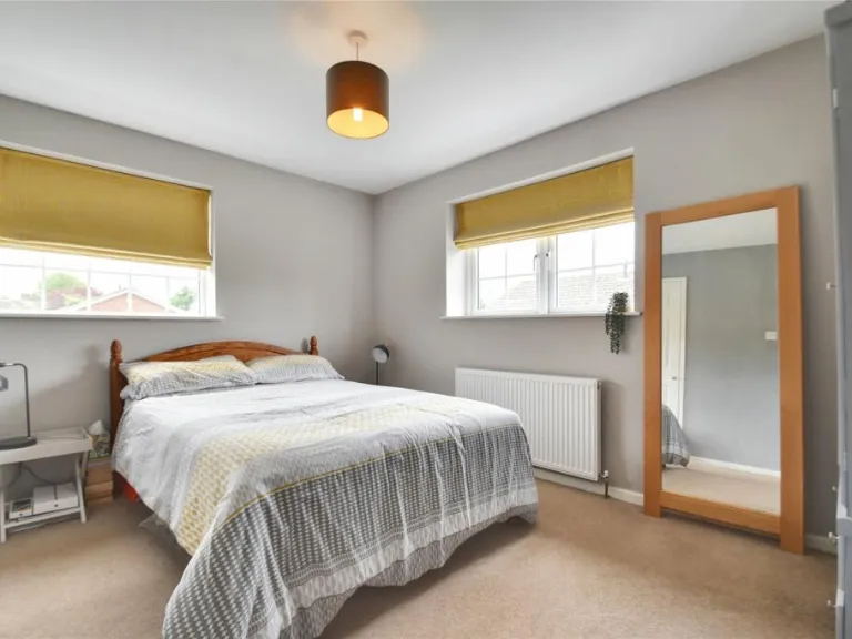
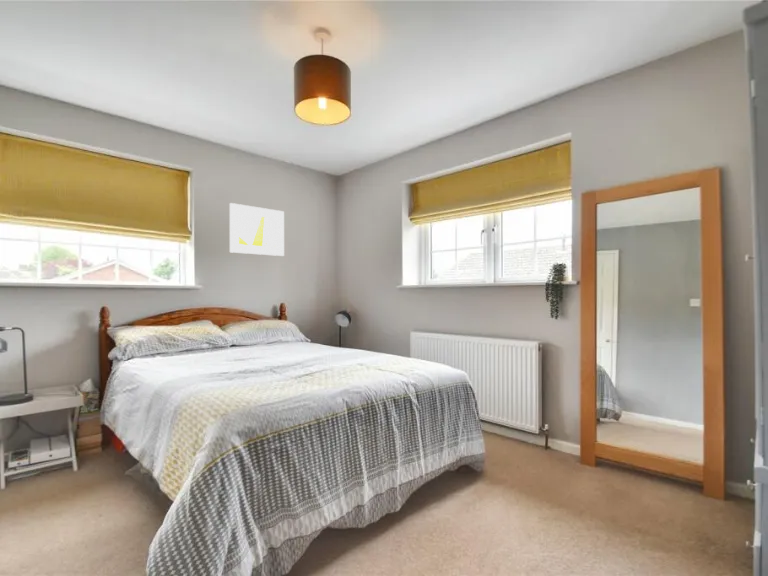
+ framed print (258, 230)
